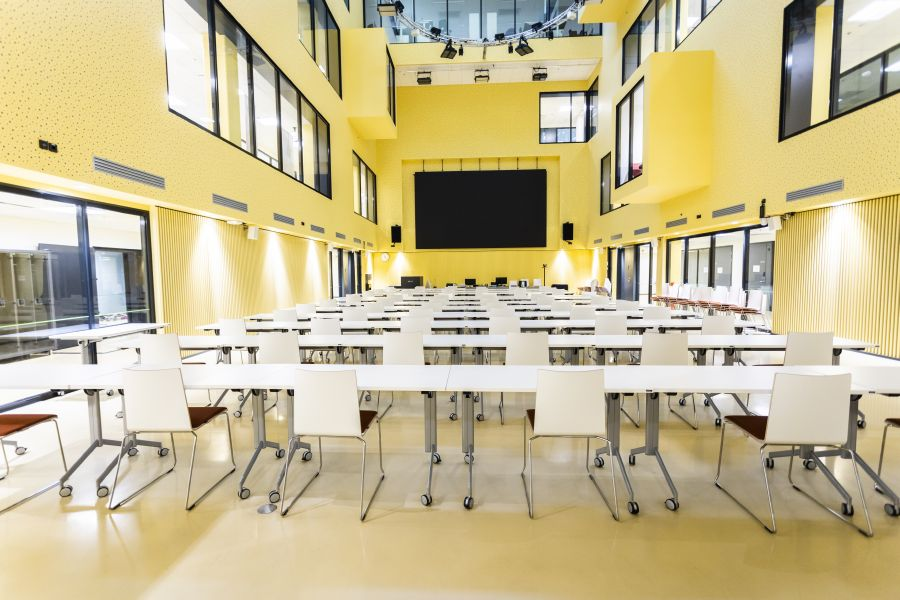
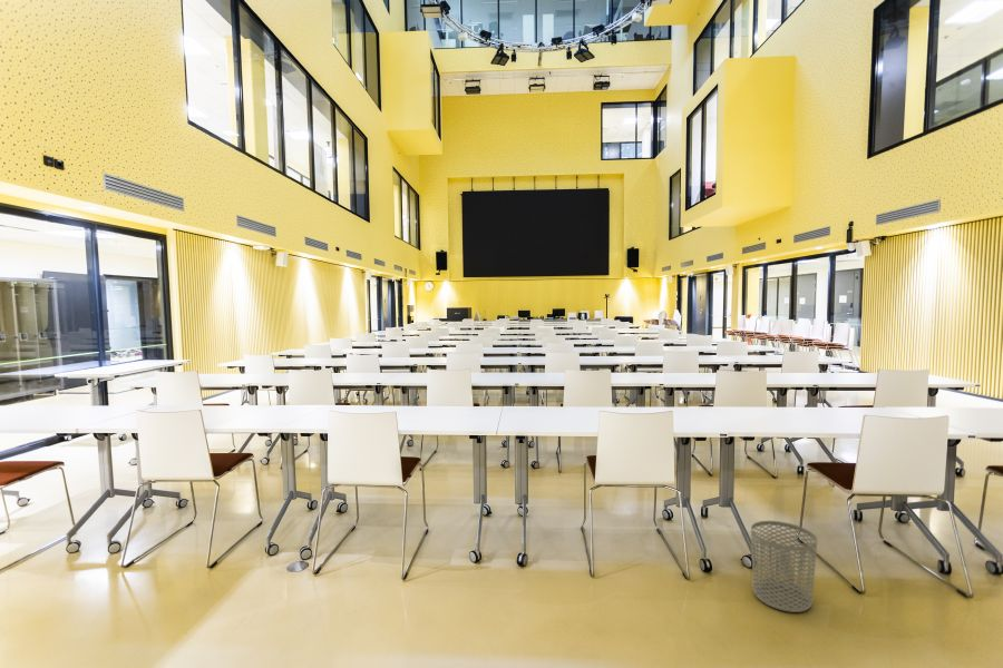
+ waste bin (782, 564)
